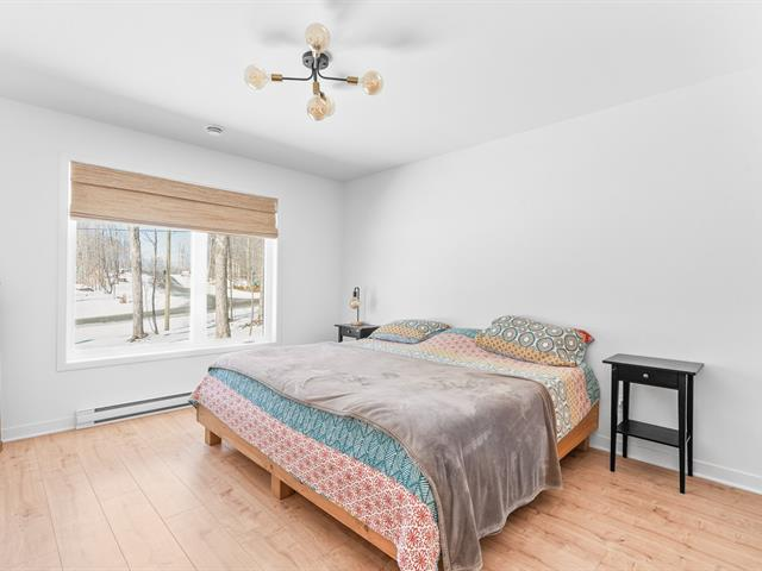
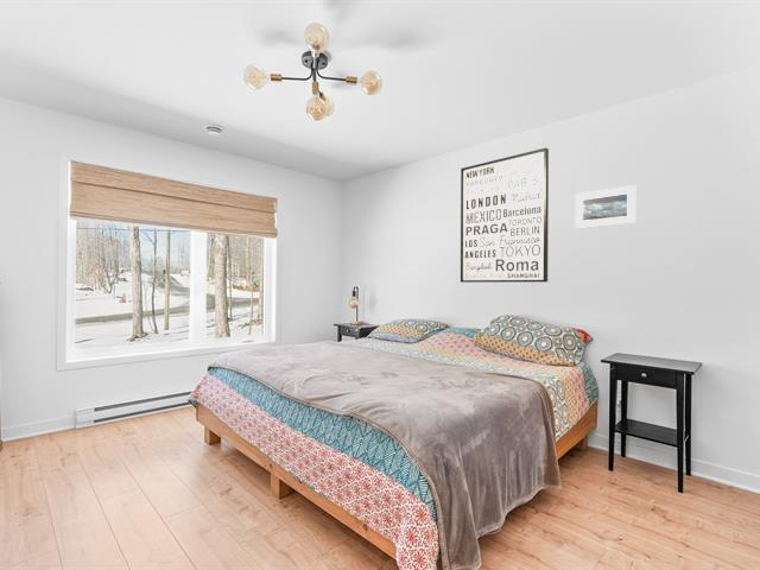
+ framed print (604, 208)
+ wall art (500, 220)
